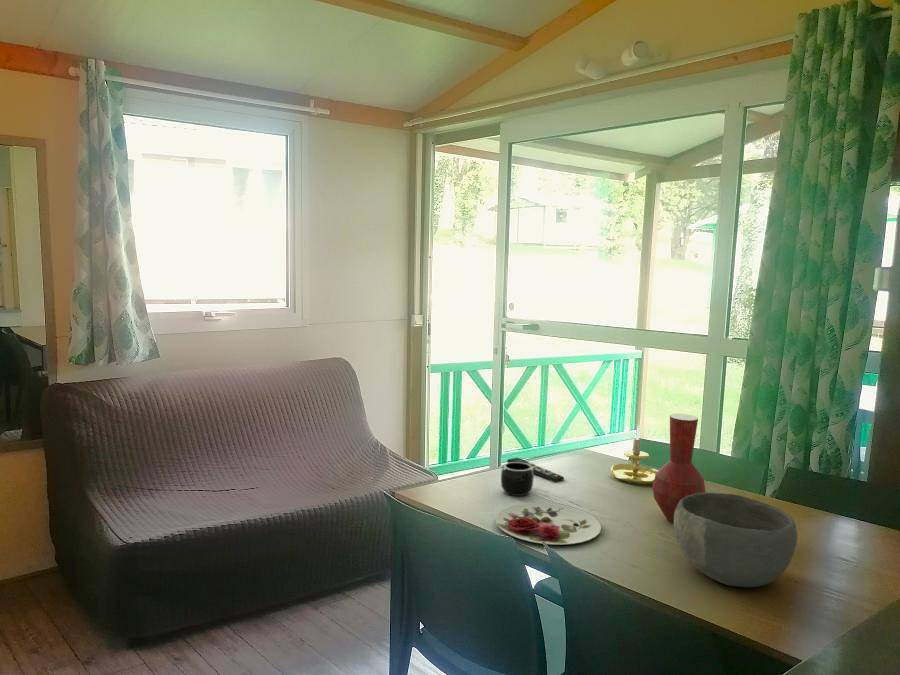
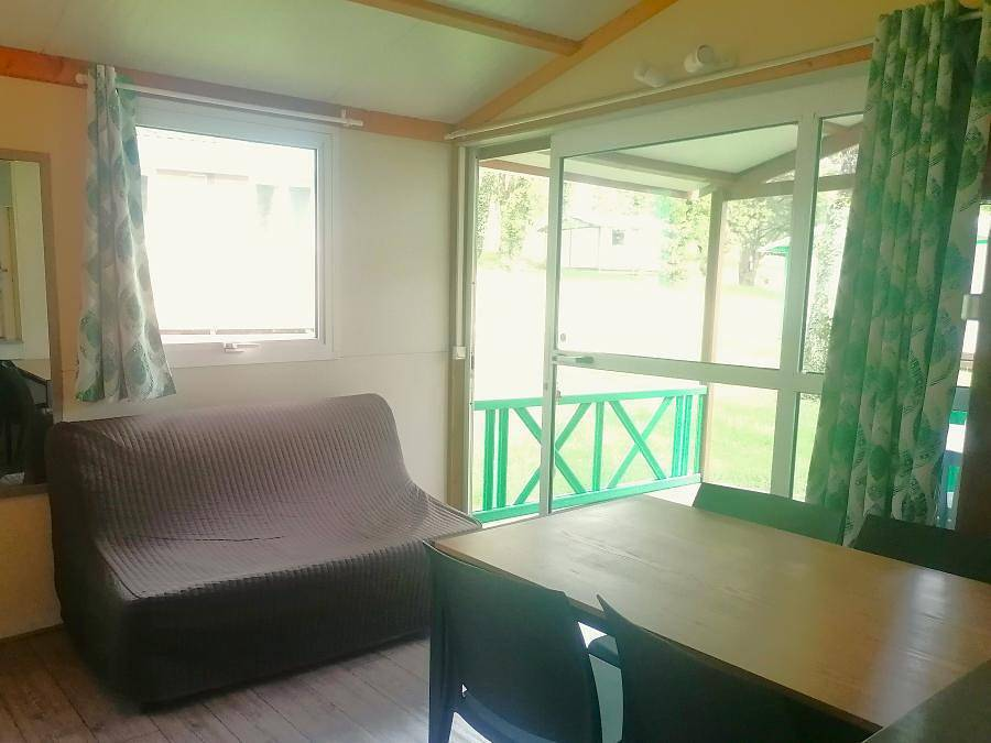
- bowl (732, 541)
- remote control (534, 469)
- vase (680, 468)
- candle holder (639, 452)
- mug (520, 478)
- plate (547, 521)
